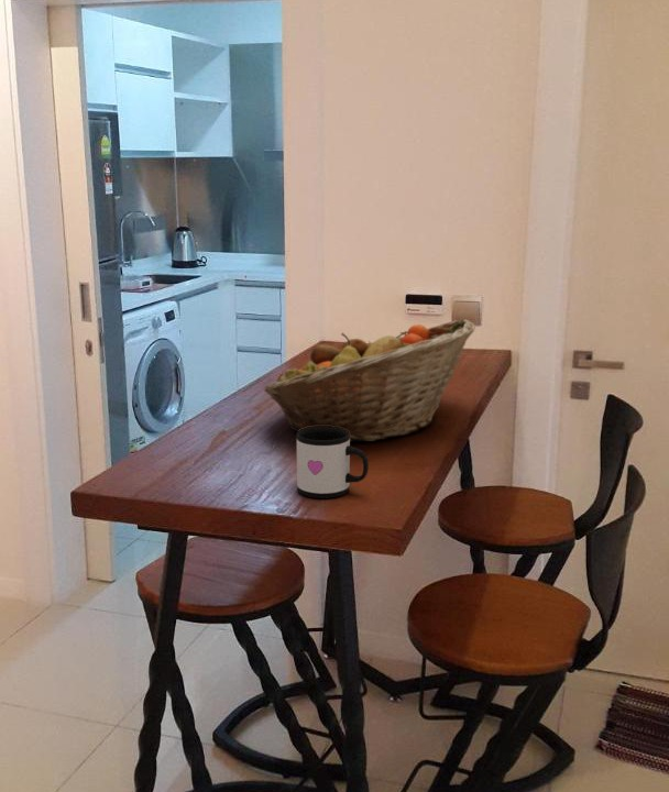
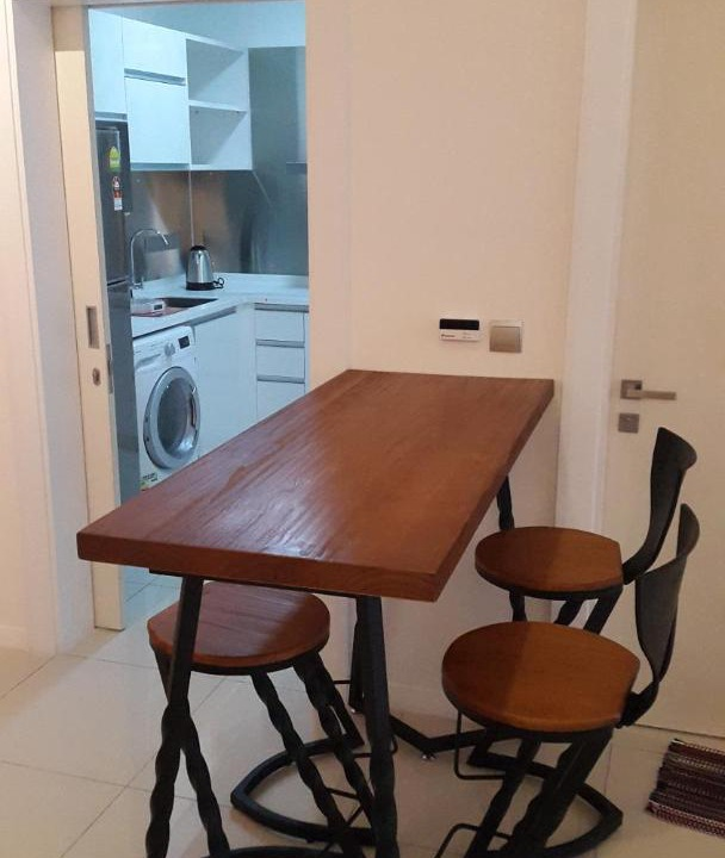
- fruit basket (373, 372)
- mug (332, 462)
